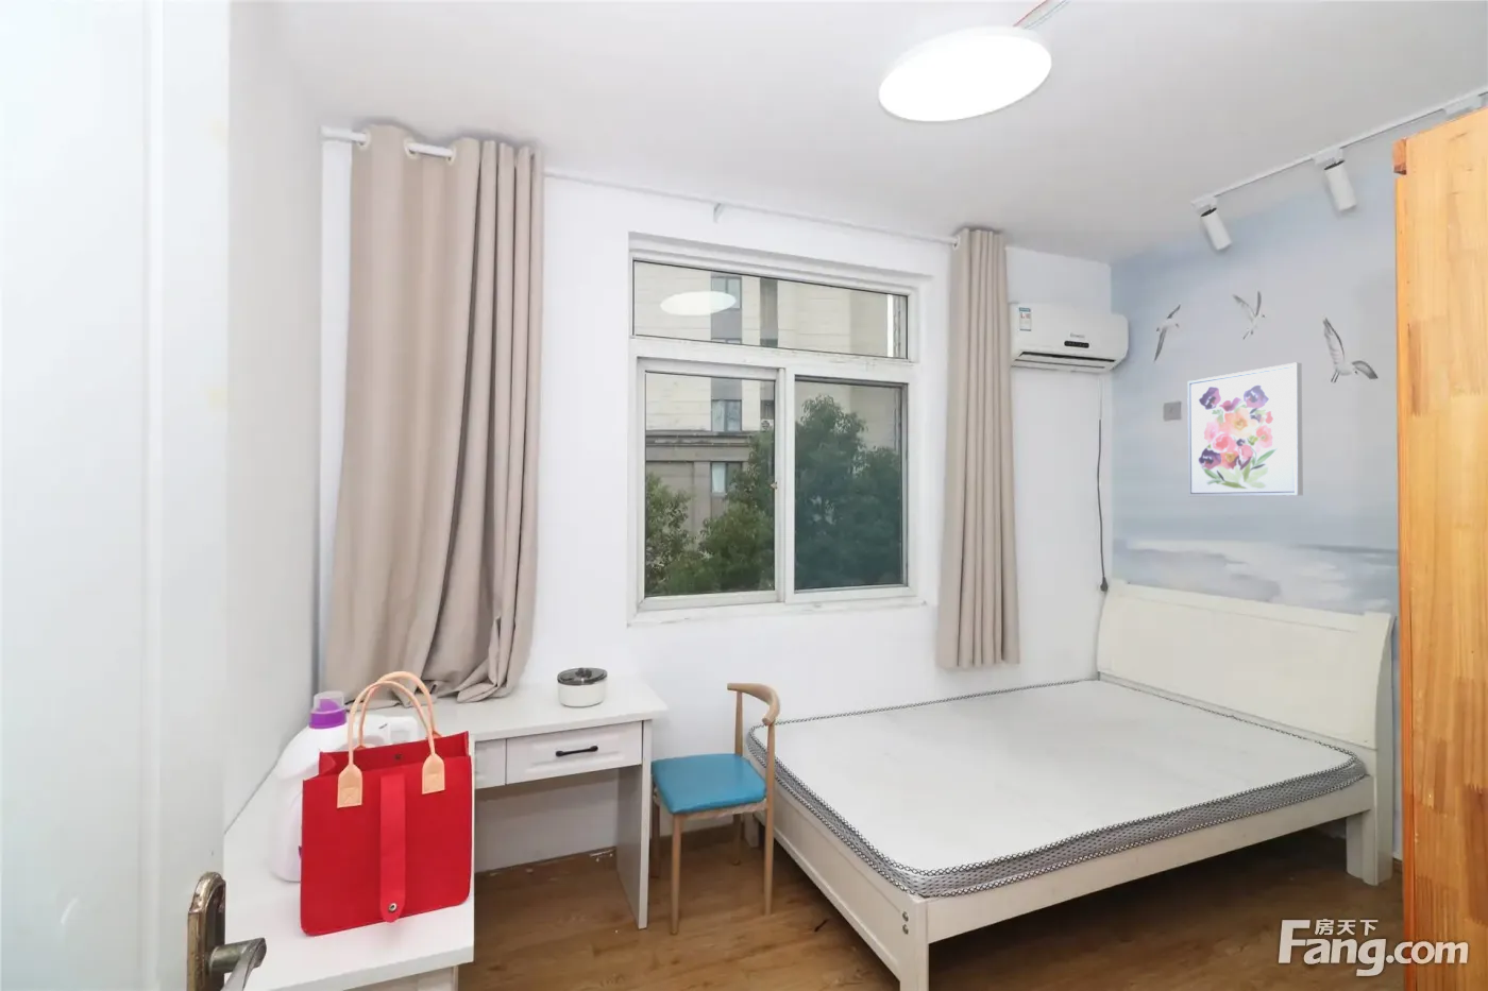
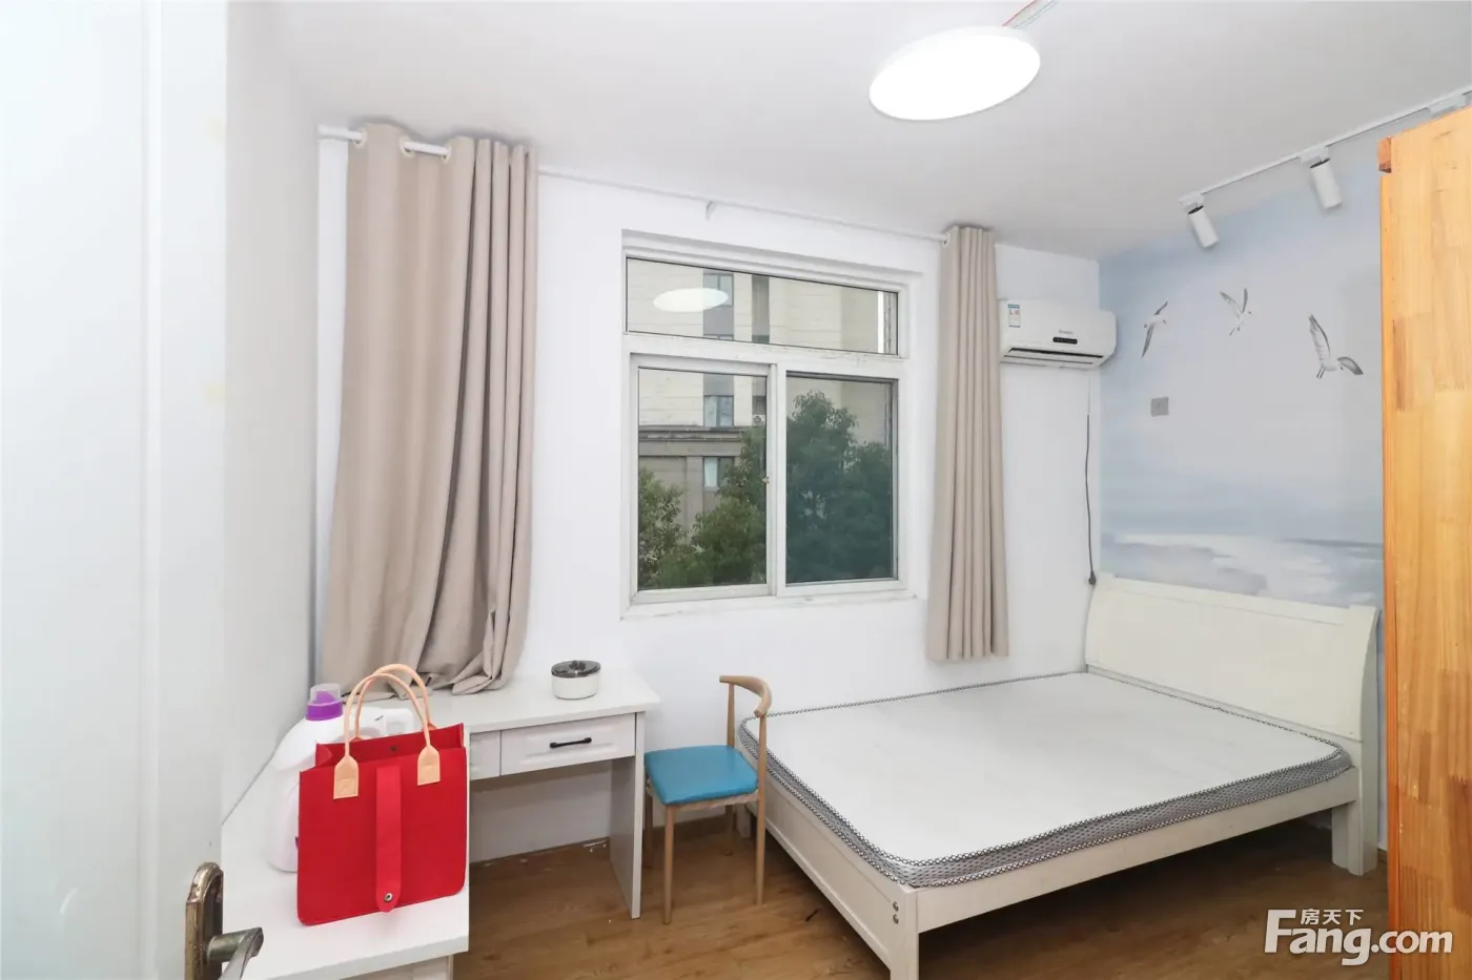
- wall art (1240, 434)
